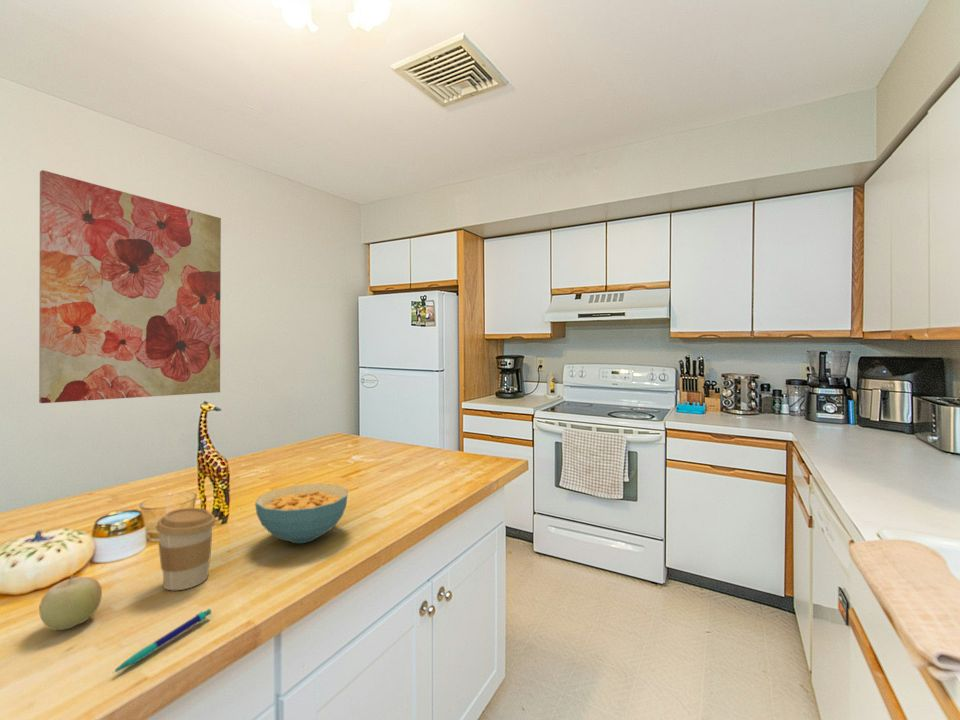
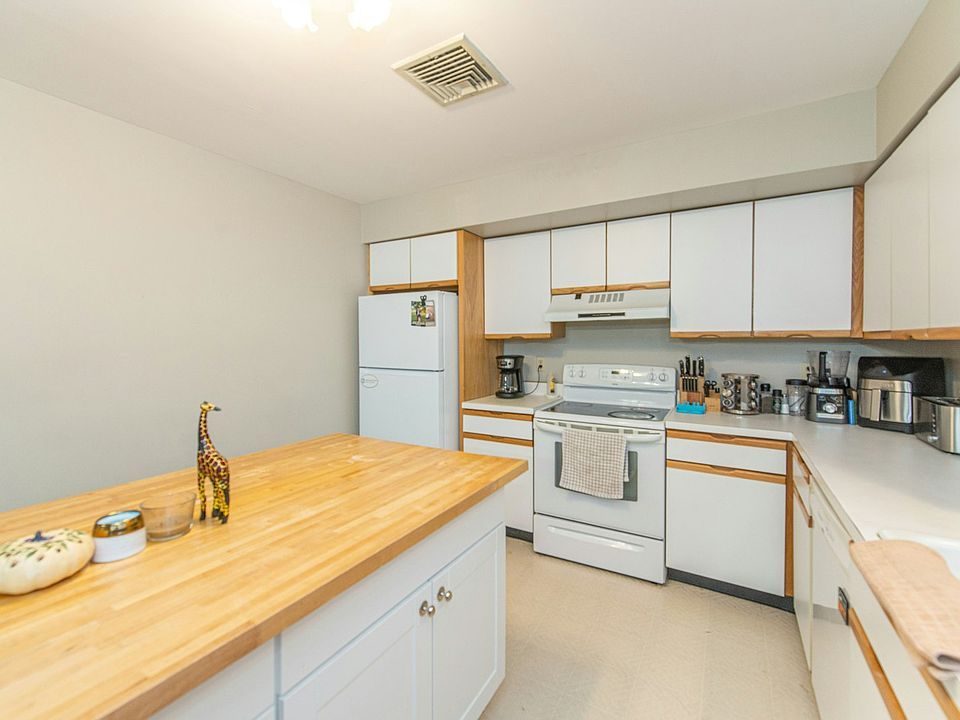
- cereal bowl (303, 516)
- coffee cup (186, 546)
- pen (165, 638)
- fruit (71, 598)
- wall art (142, 297)
